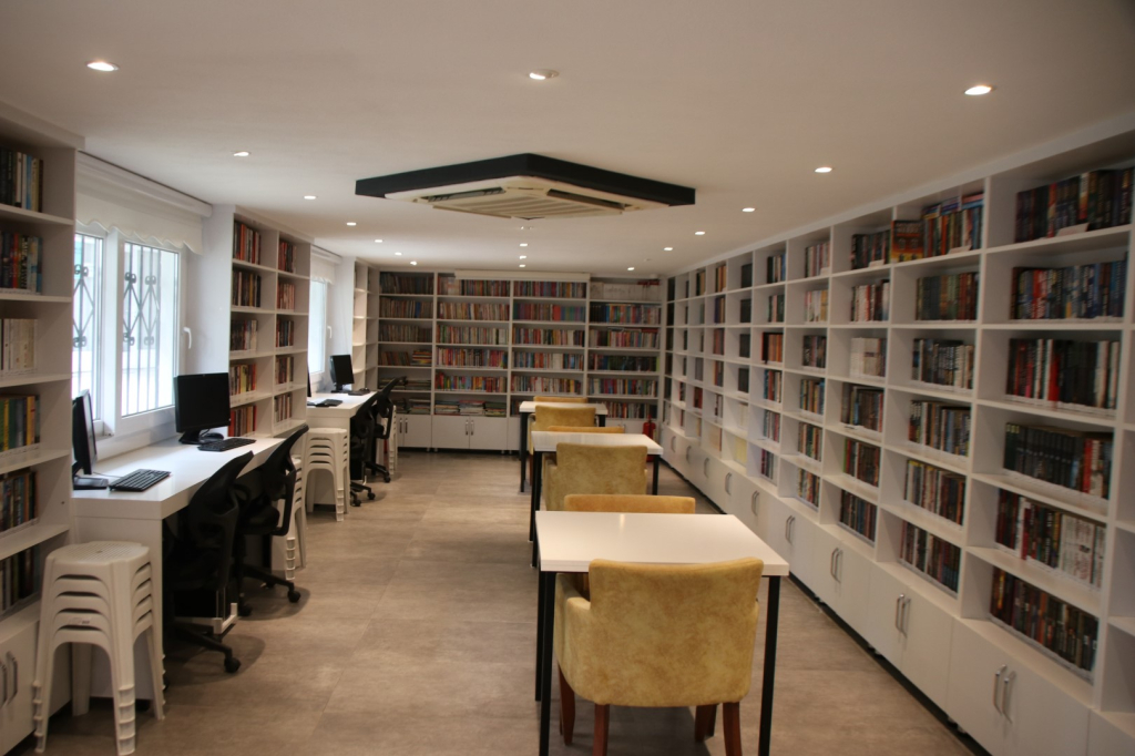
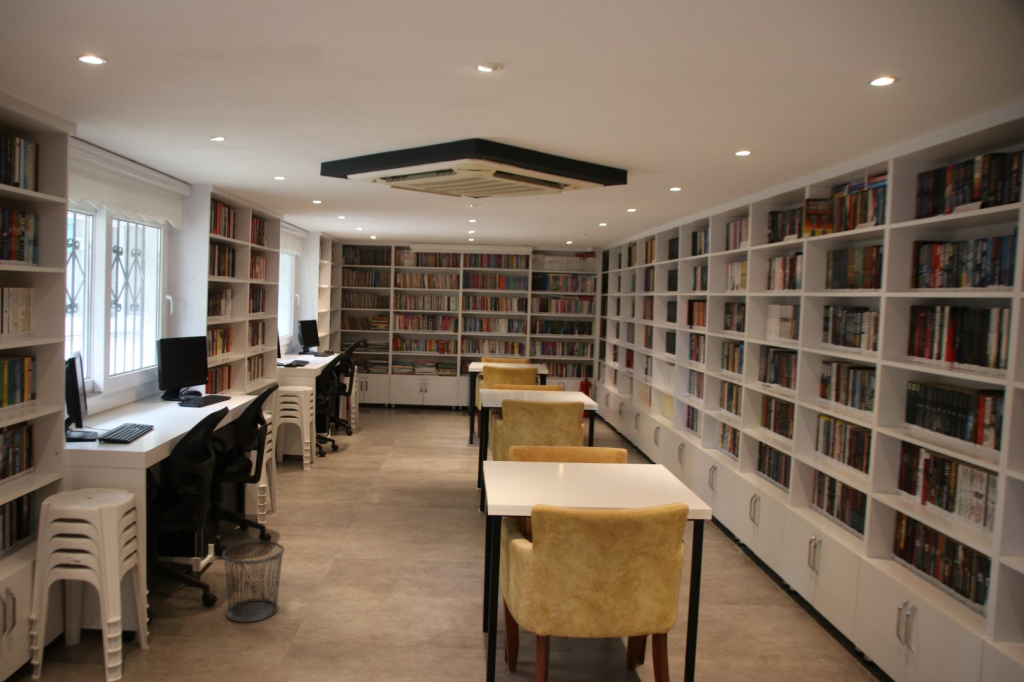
+ waste bin (253, 581)
